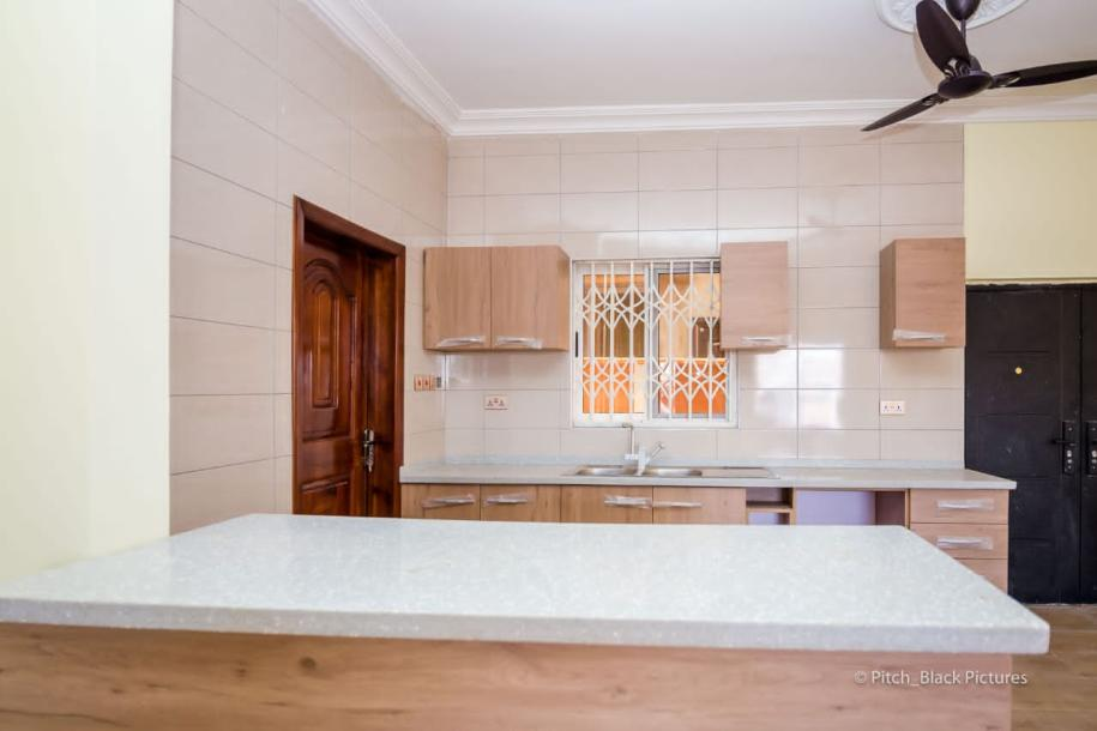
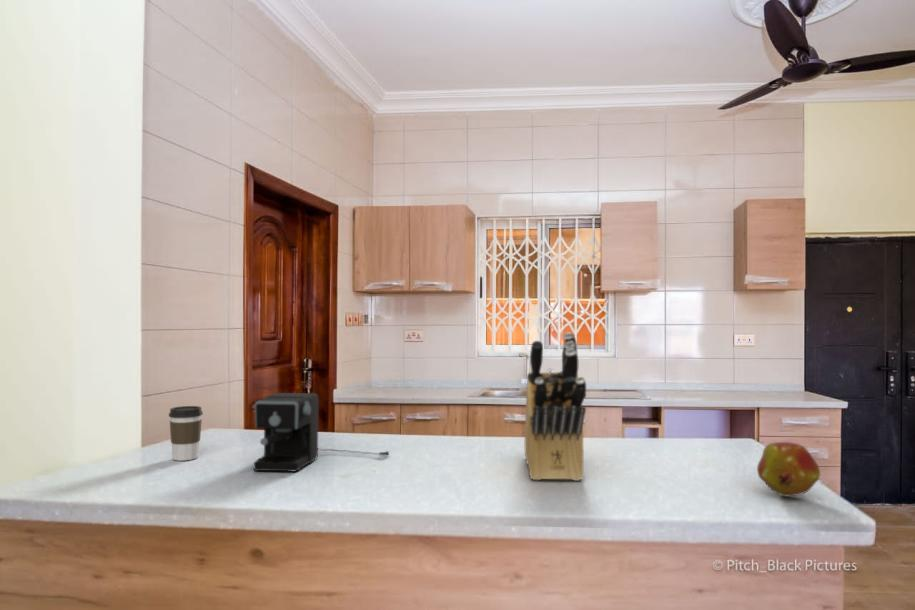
+ fruit (787, 470)
+ coffee cup (185, 433)
+ knife block (552, 400)
+ coffee maker (317, 430)
